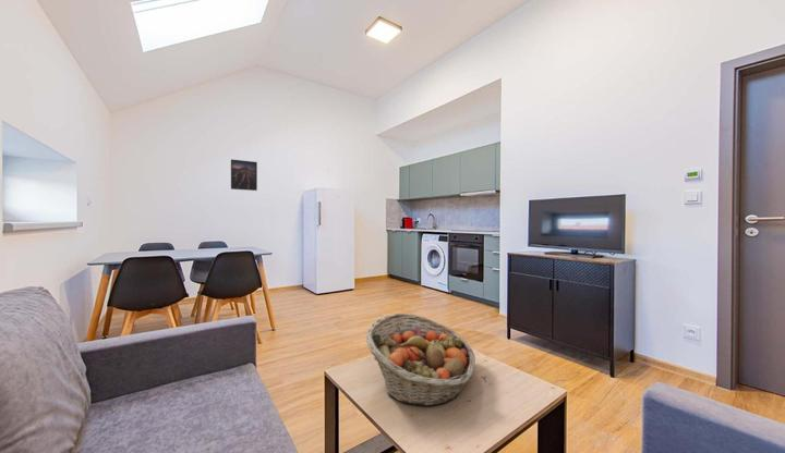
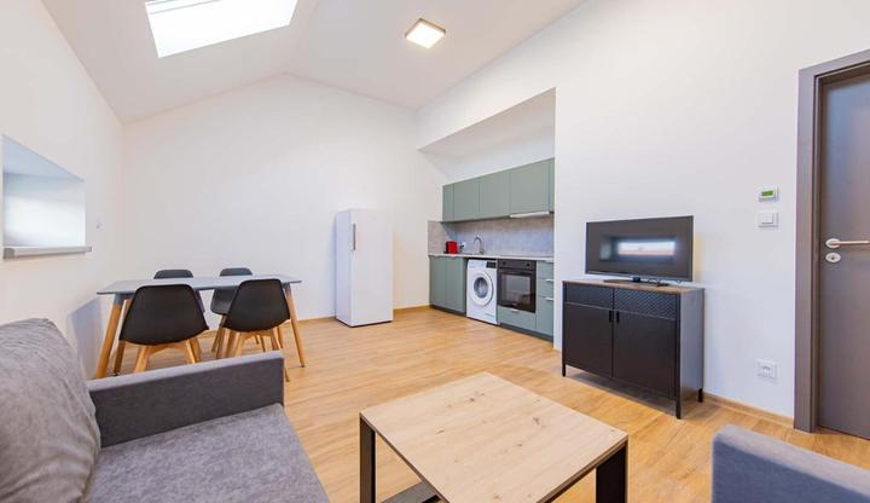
- fruit basket (421, 353)
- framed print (243, 174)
